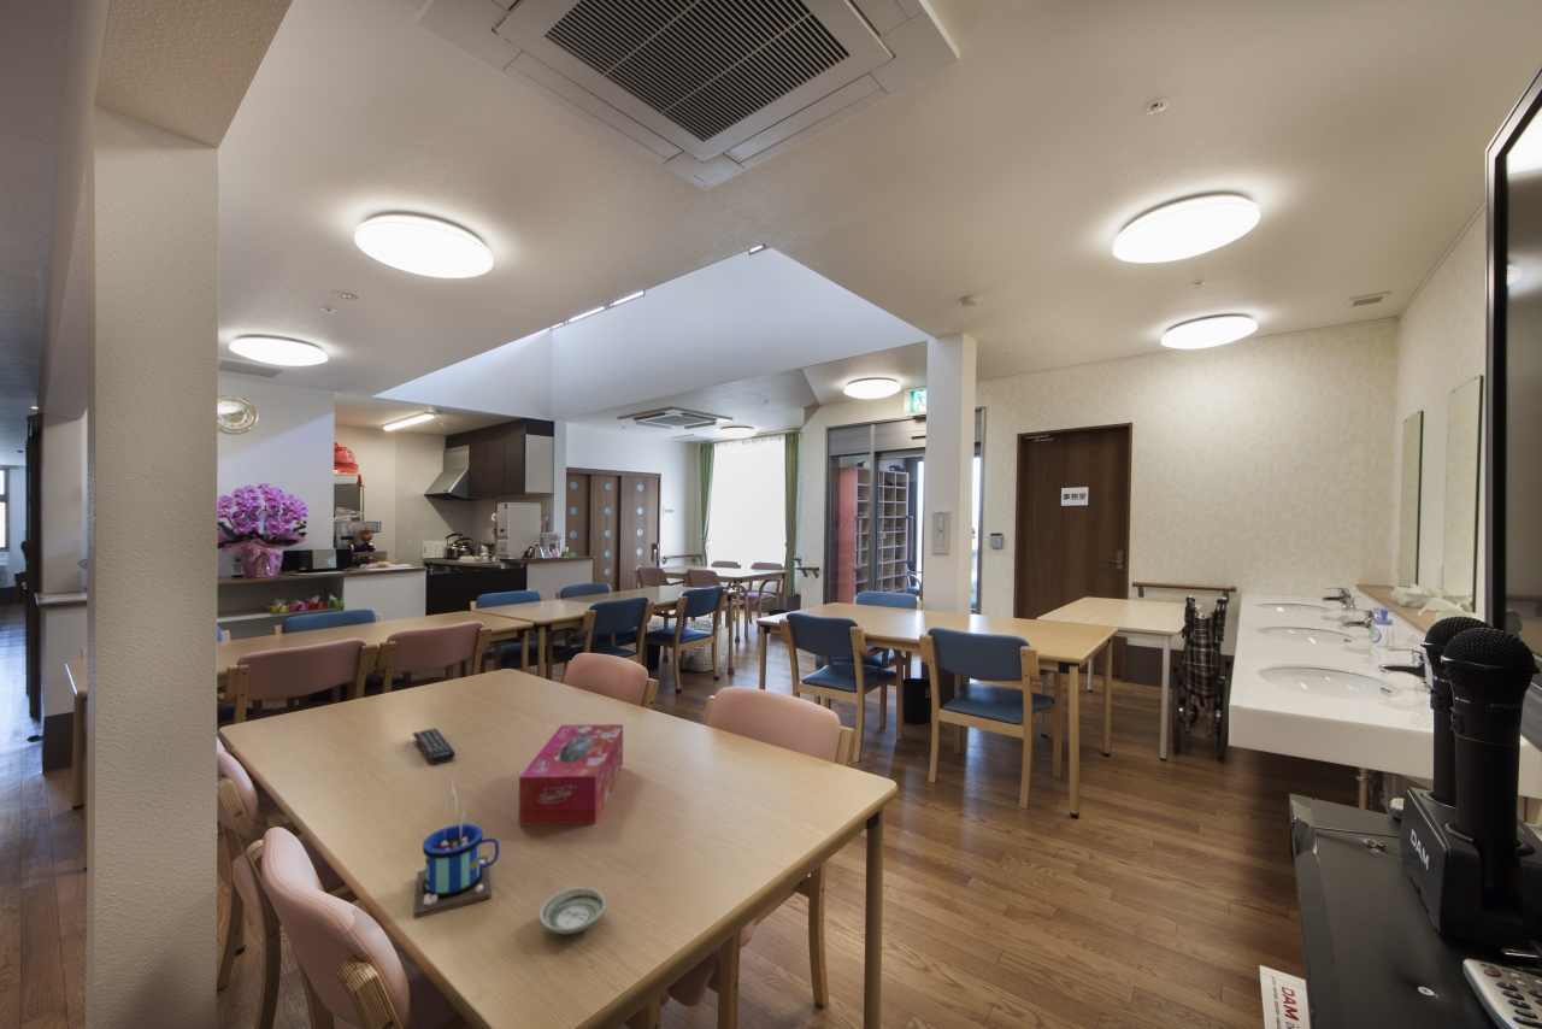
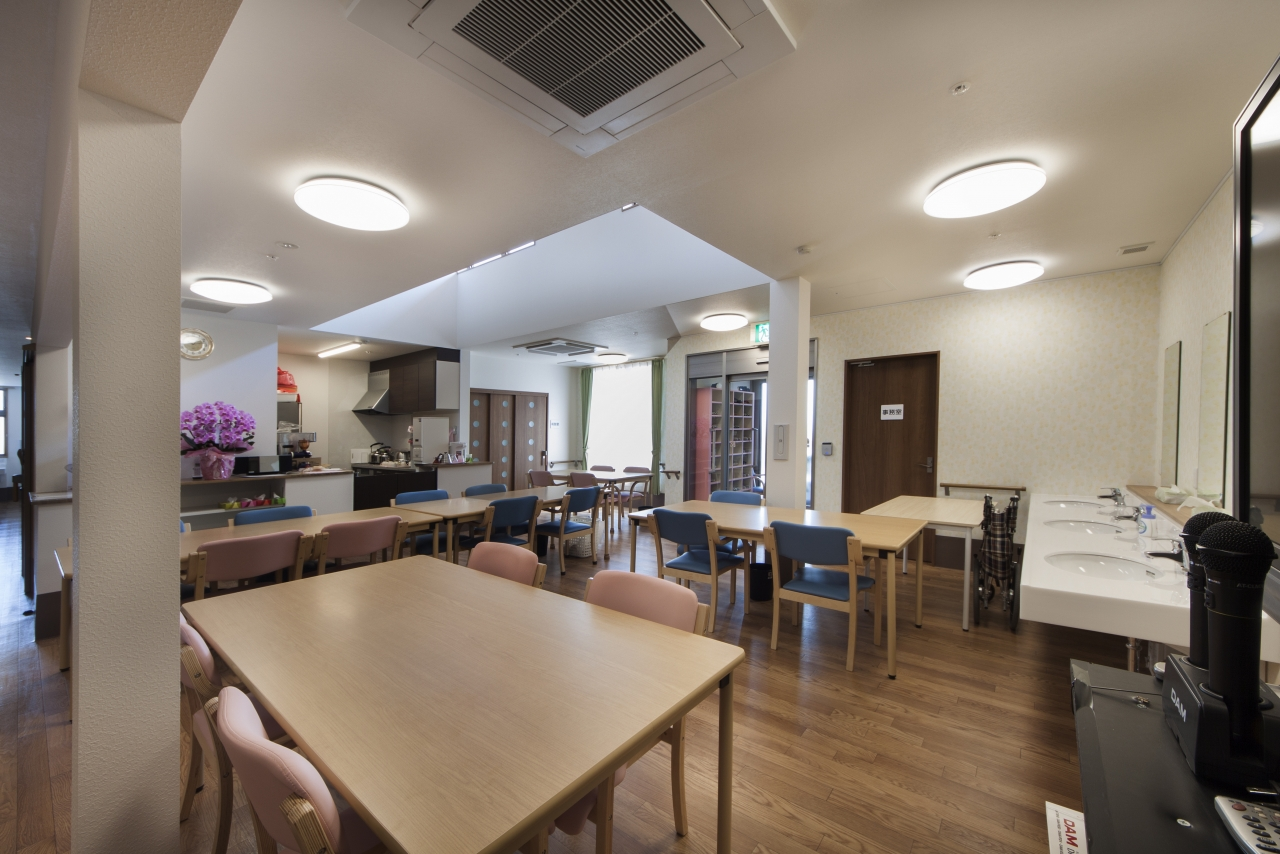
- remote control (432, 745)
- mug (458, 831)
- saucer (572, 915)
- tissue box (576, 769)
